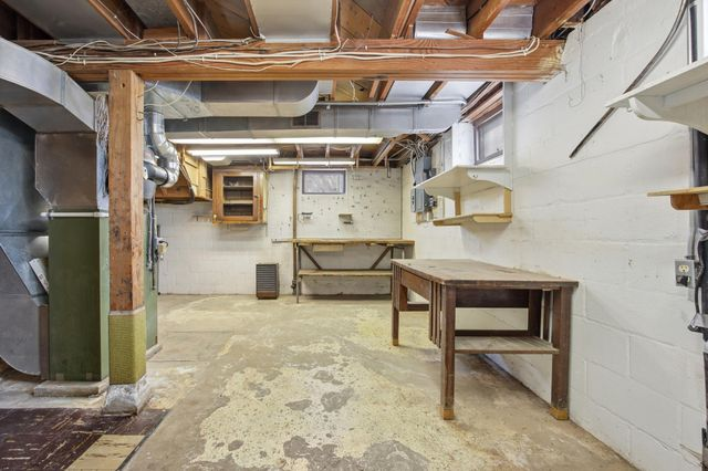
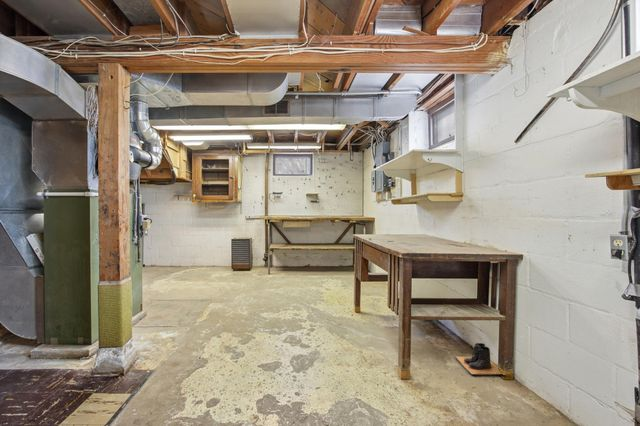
+ boots (478, 355)
